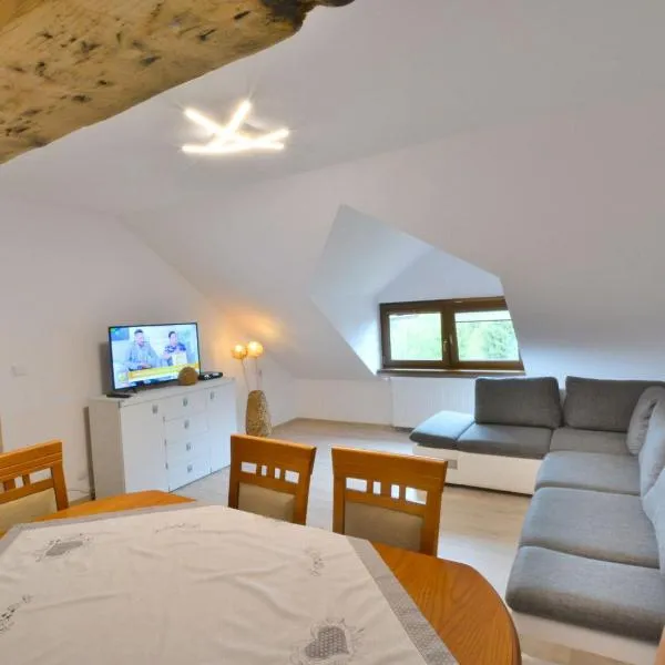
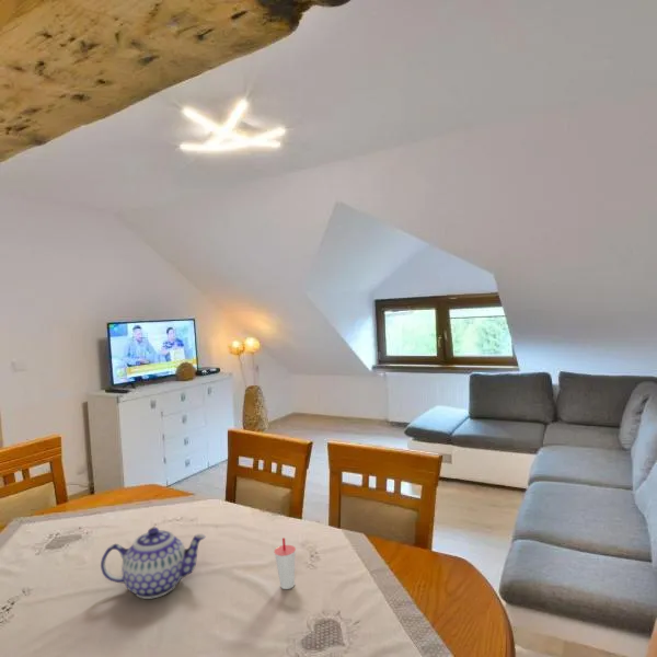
+ teapot (154, 557)
+ cup (285, 561)
